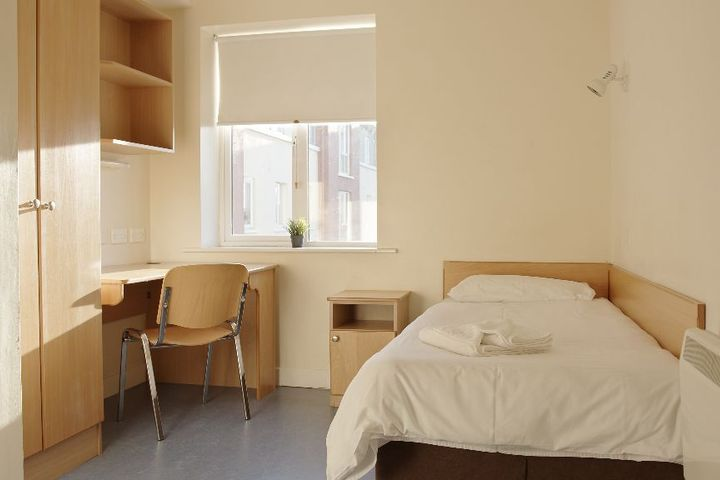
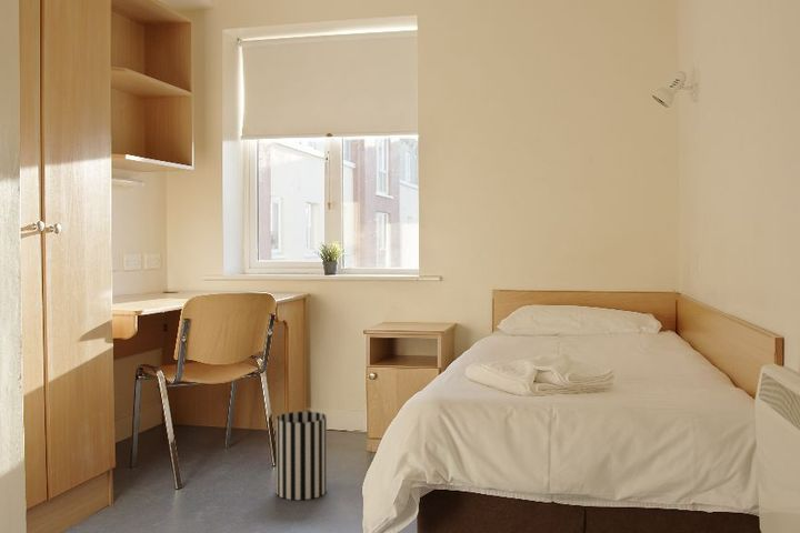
+ wastebasket (301, 454)
